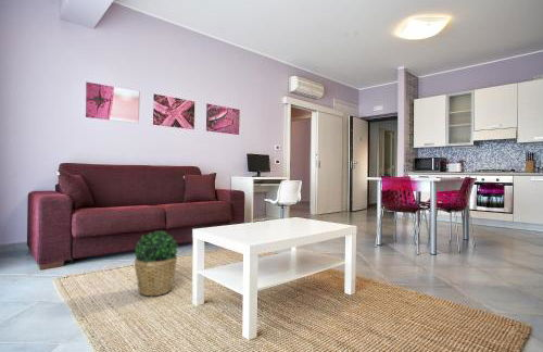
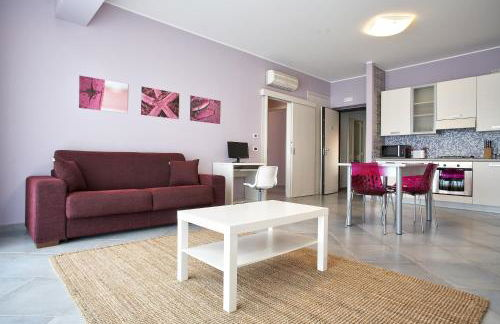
- potted plant (155, 261)
